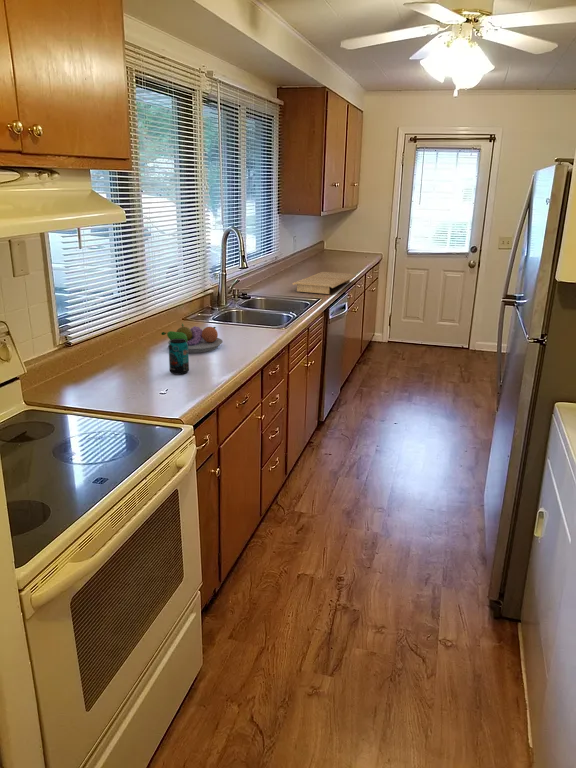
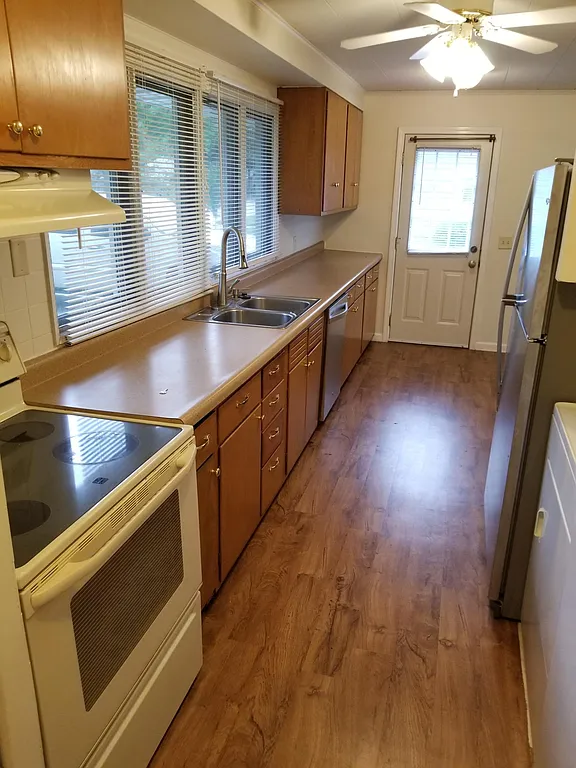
- beverage can (178, 356)
- fruit bowl (193, 336)
- cutting board (325, 282)
